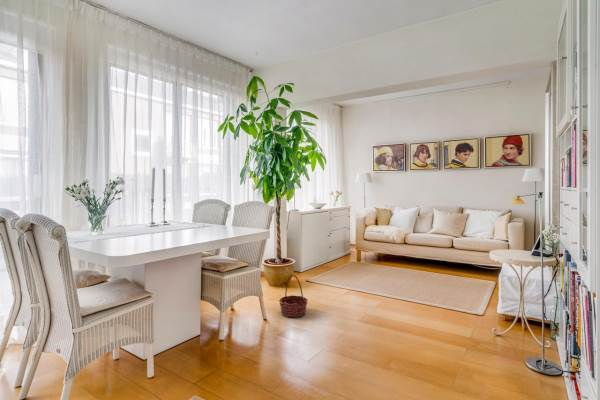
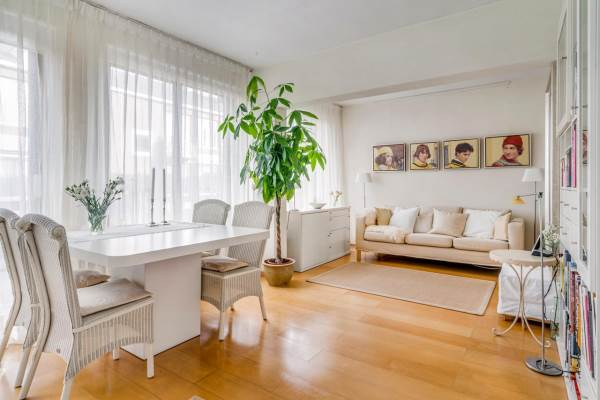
- basket (293, 296)
